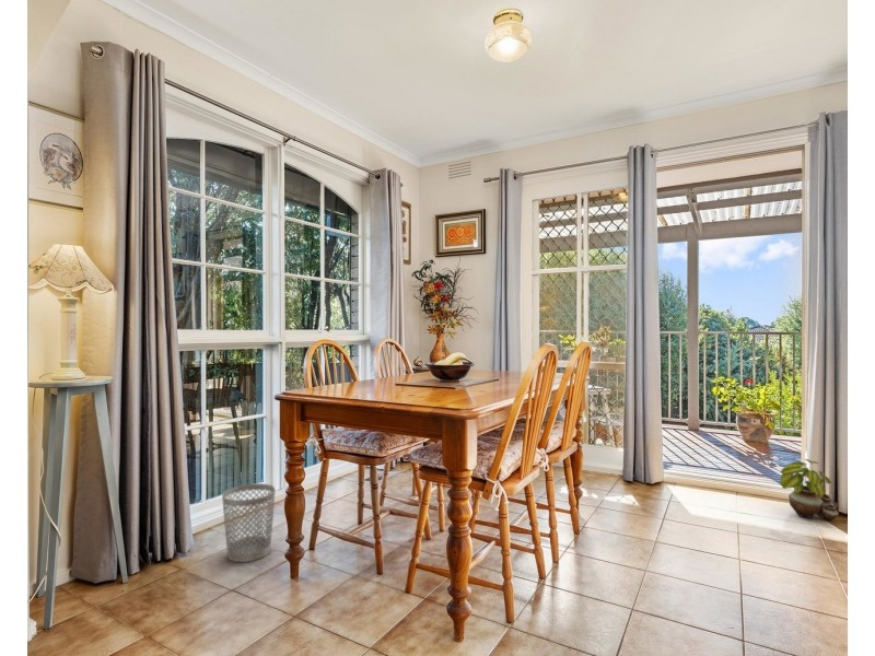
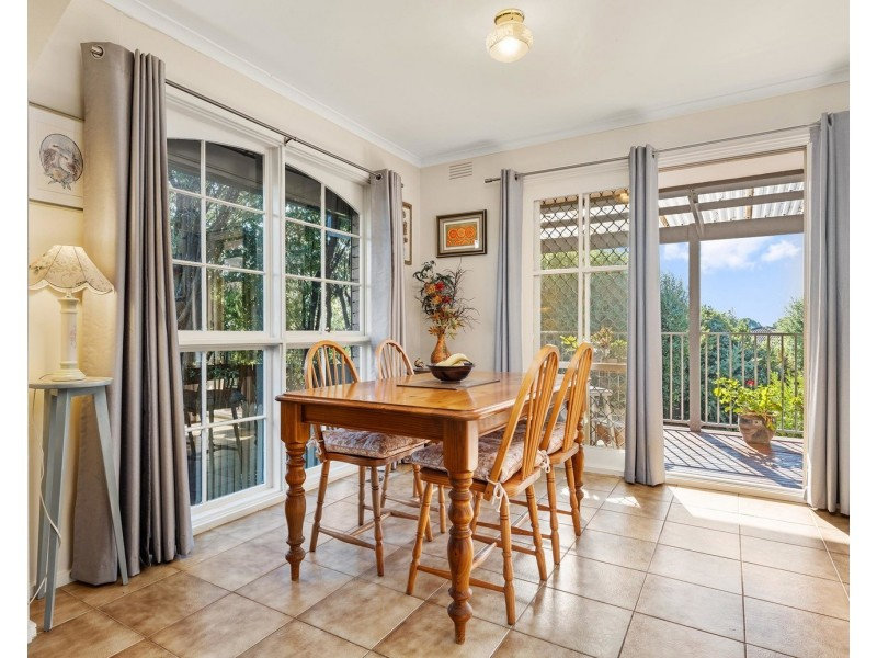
- wastebasket (248, 522)
- potted plant (810, 488)
